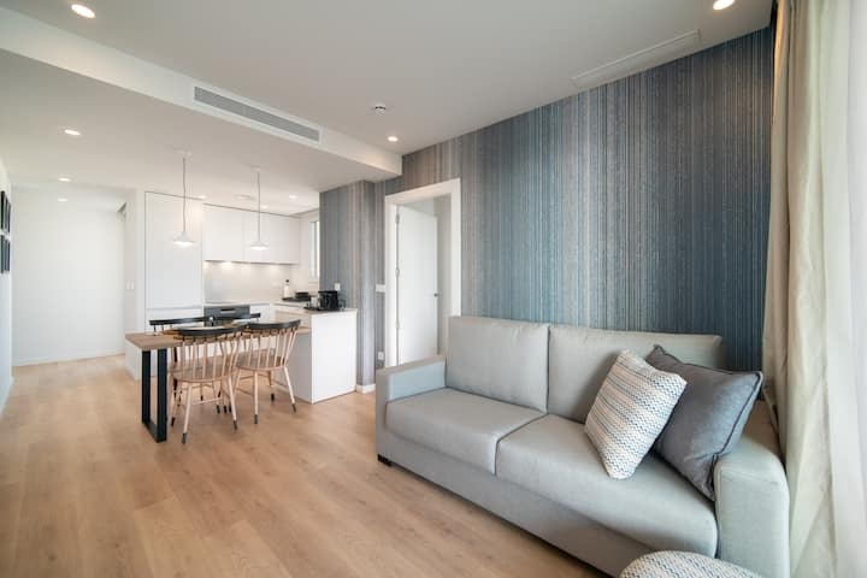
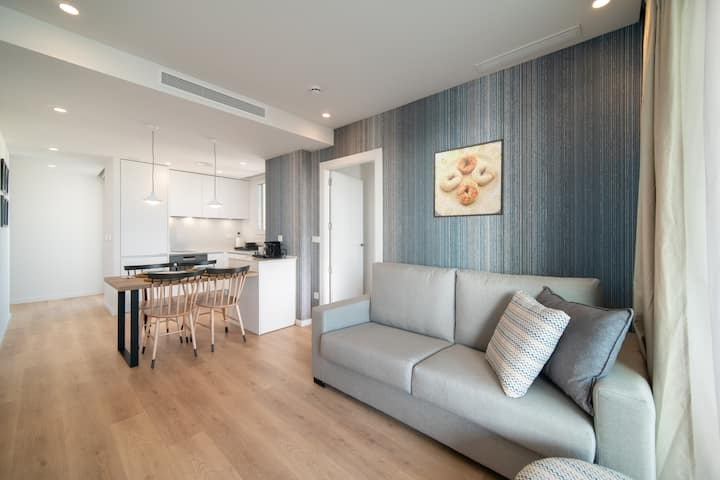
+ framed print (465, 181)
